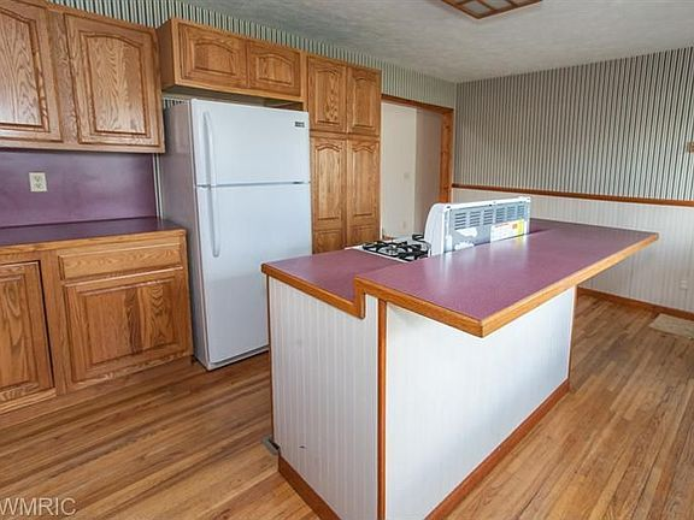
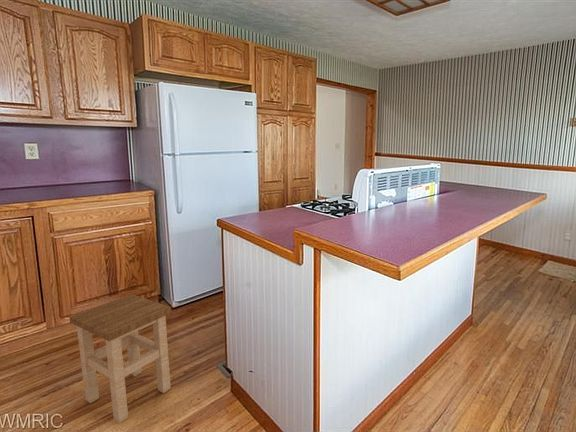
+ stool (128, 353)
